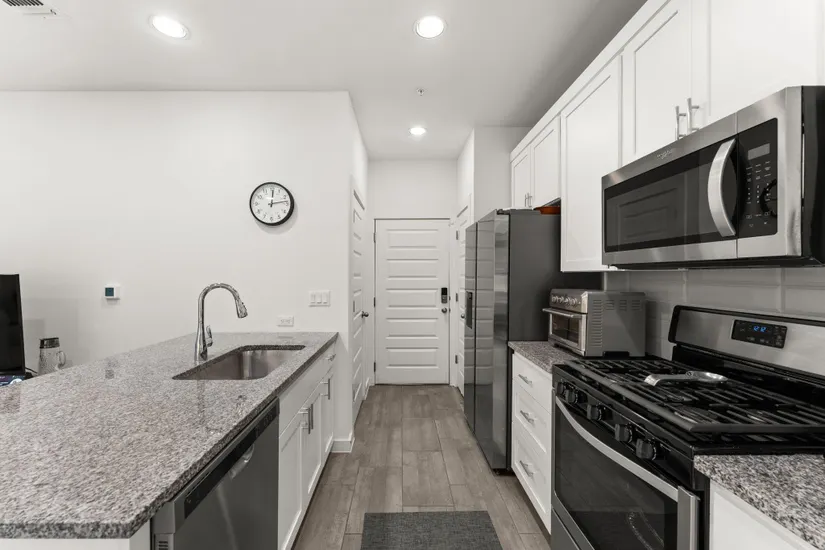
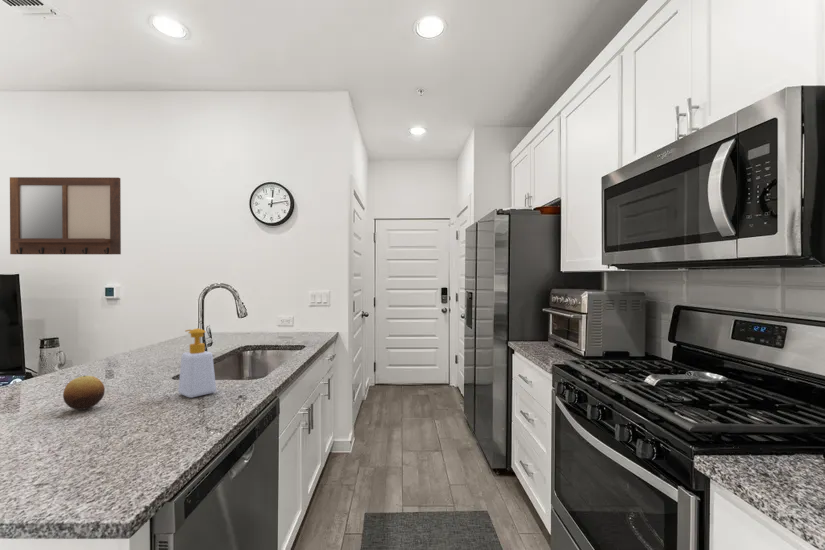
+ writing board (62, 215)
+ soap bottle (194, 360)
+ fruit (84, 392)
